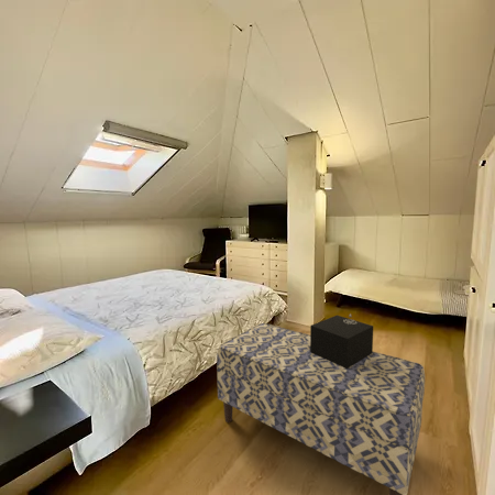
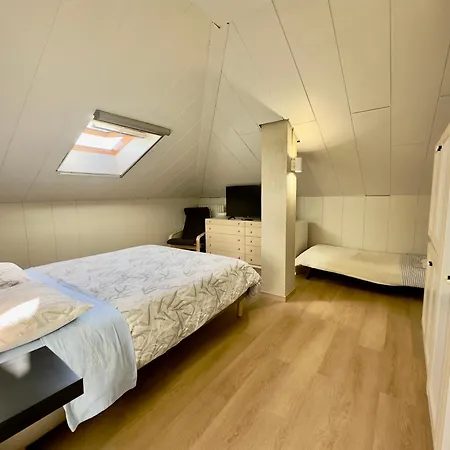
- decorative box (341, 334)
- bench (311, 395)
